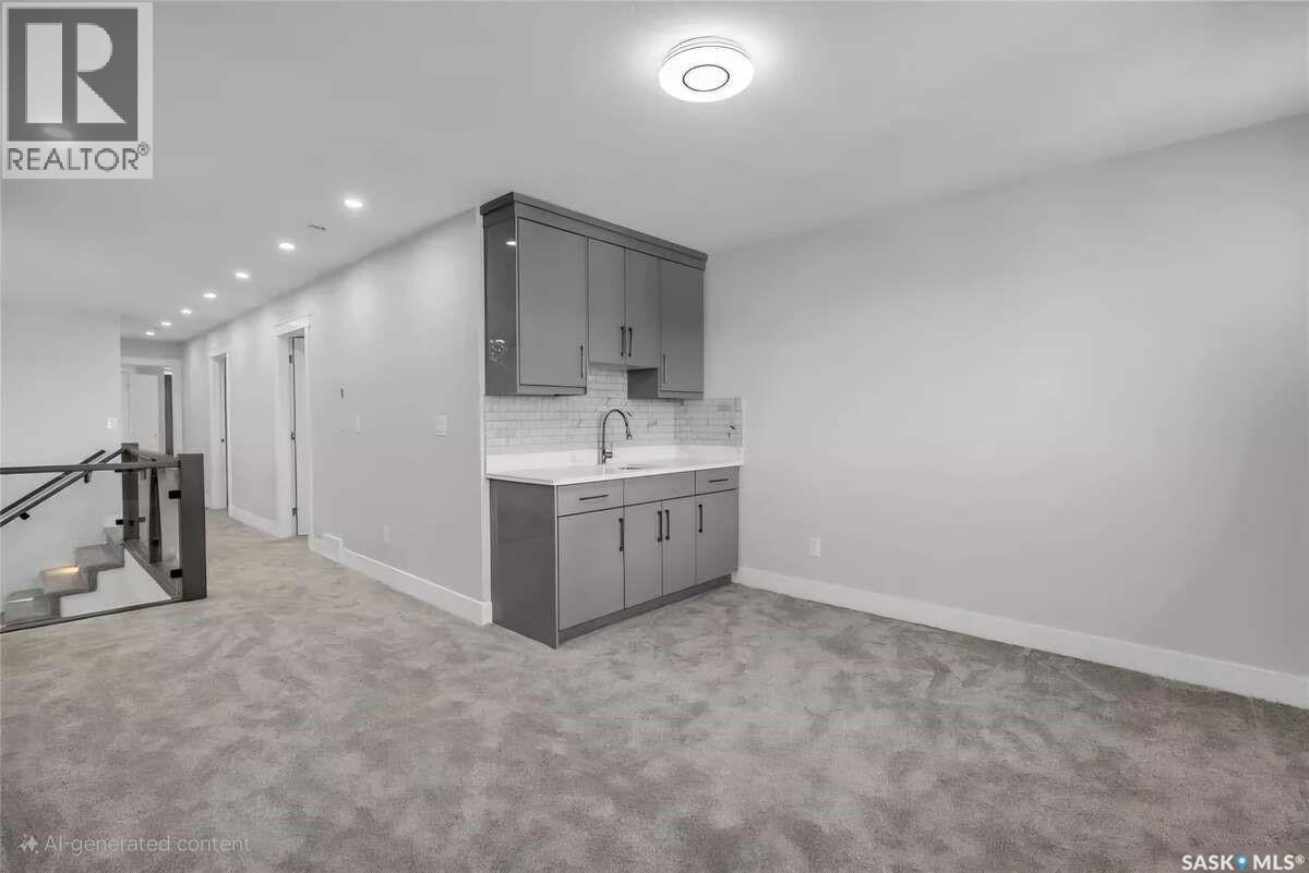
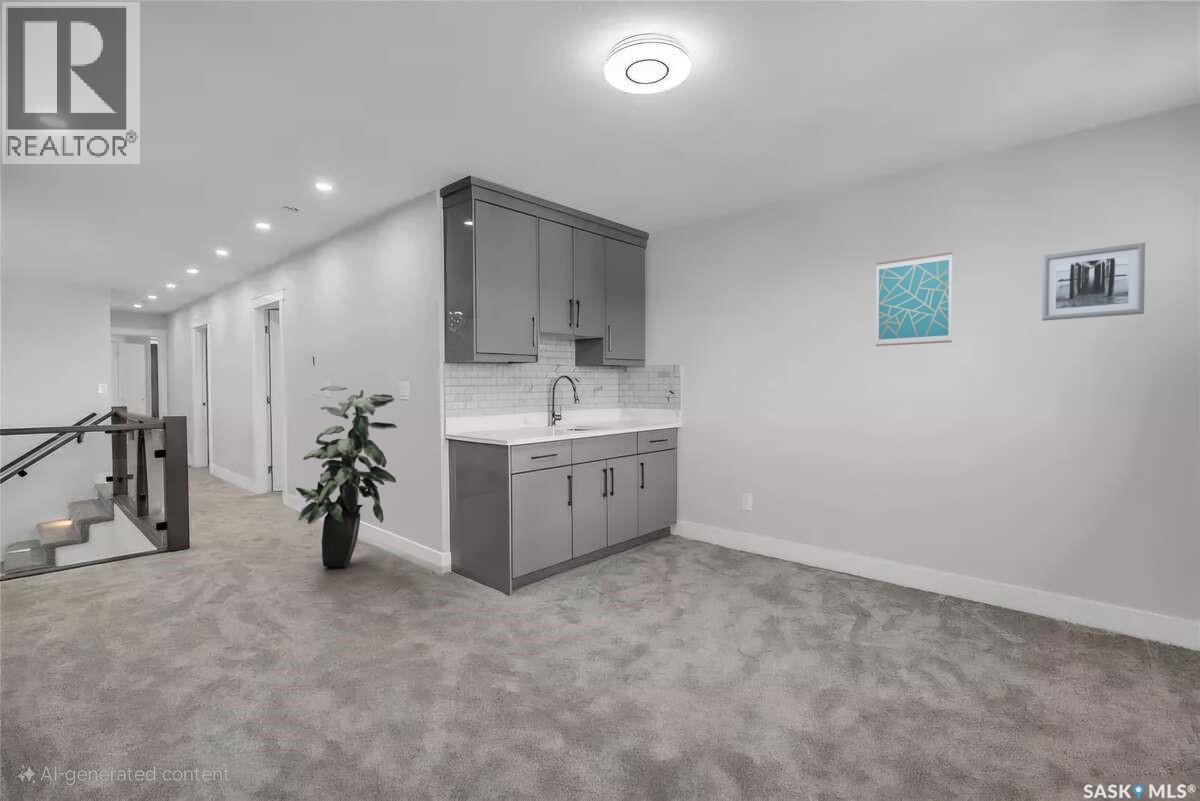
+ wall art (1091, 283)
+ indoor plant (346, 474)
+ wall art (912, 301)
